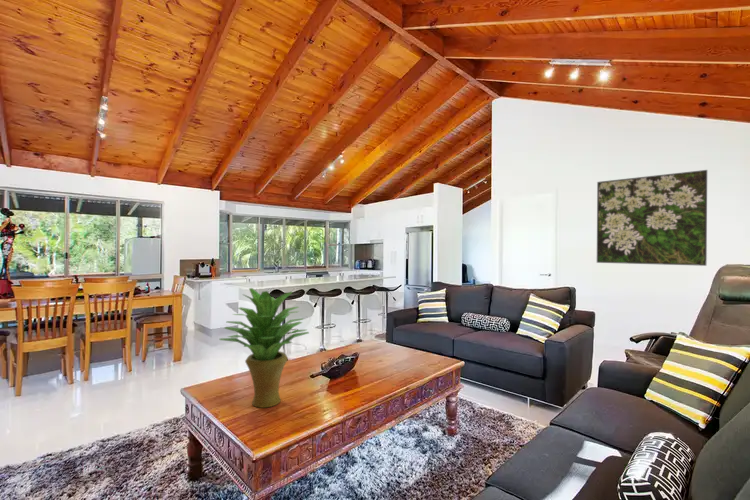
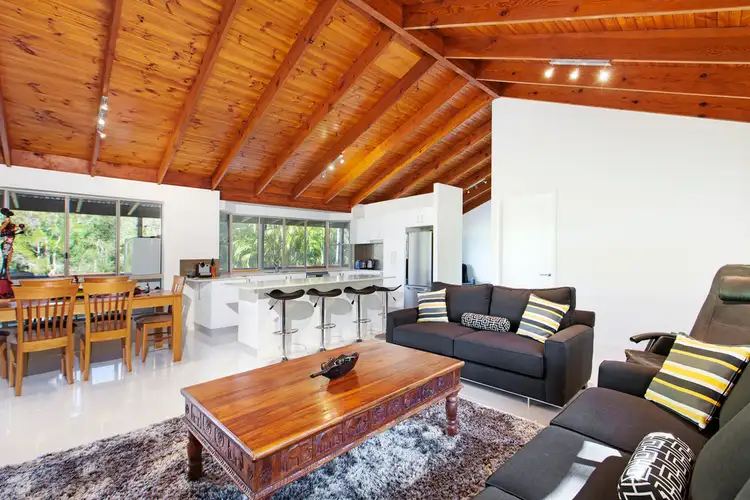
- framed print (647, 220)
- potted plant (268, 345)
